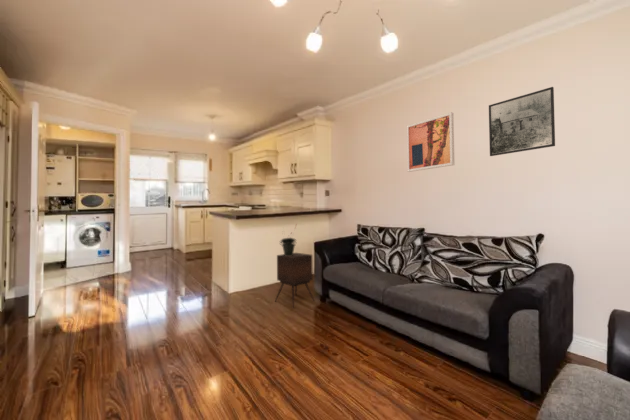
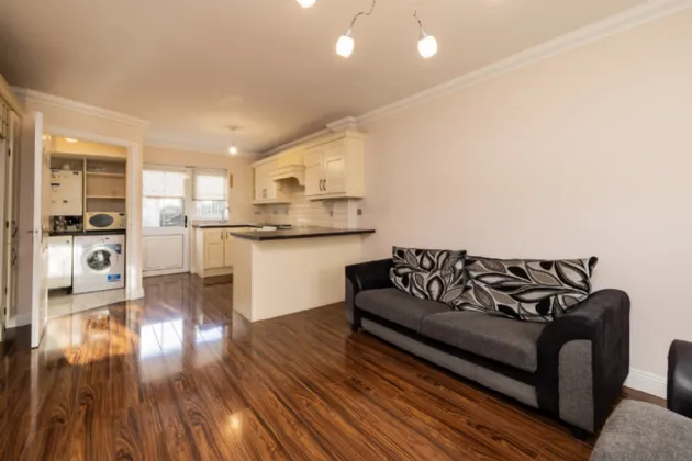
- wall art (428, 144)
- side table (294, 278)
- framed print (519, 124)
- potted plant (288, 238)
